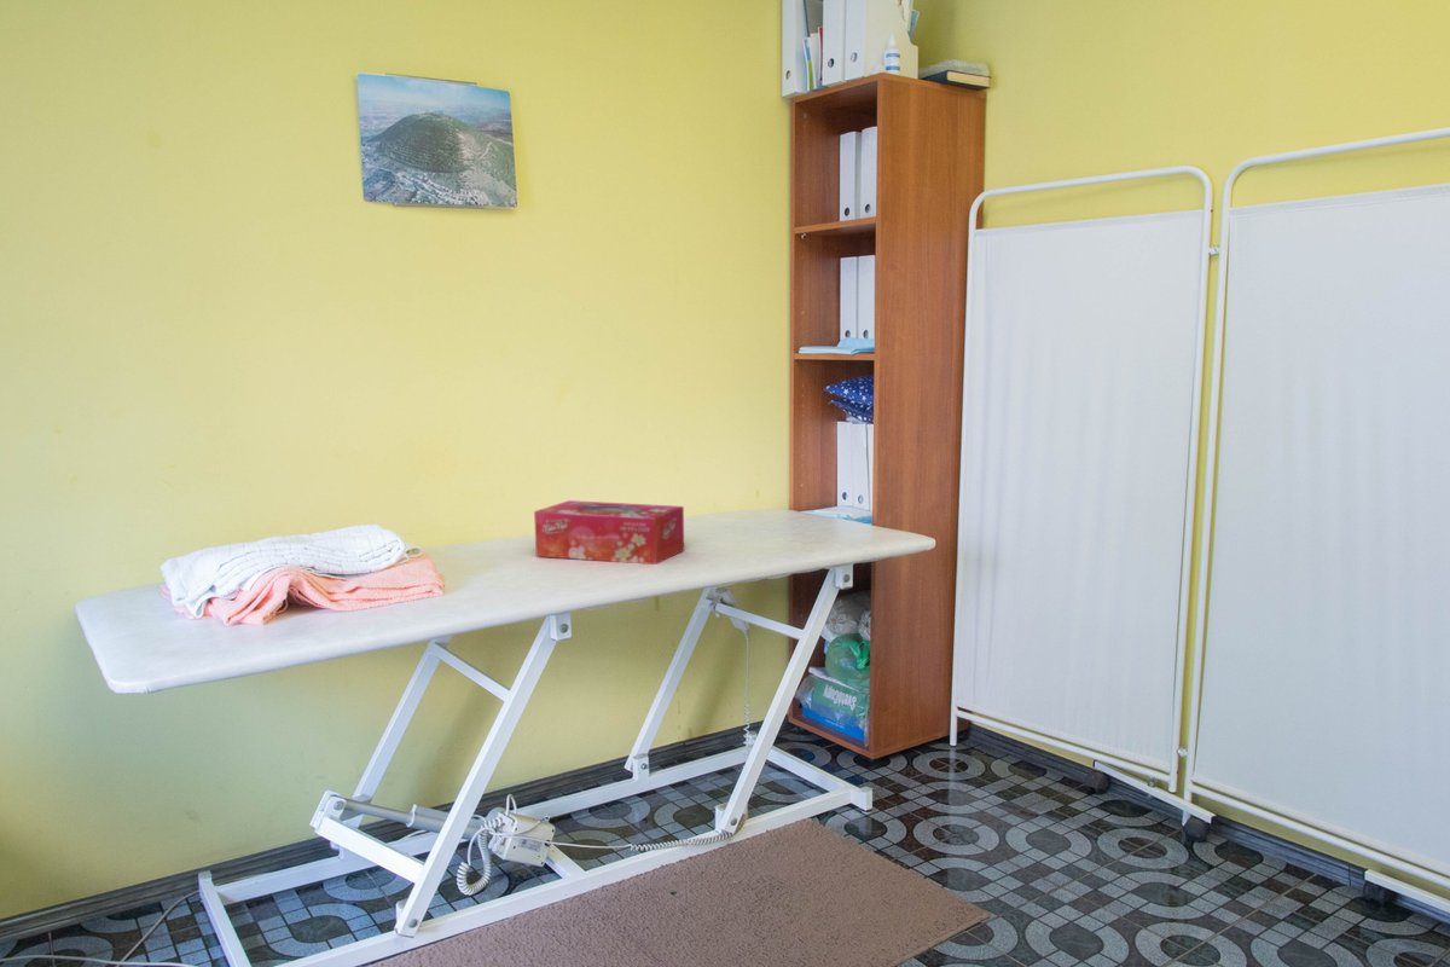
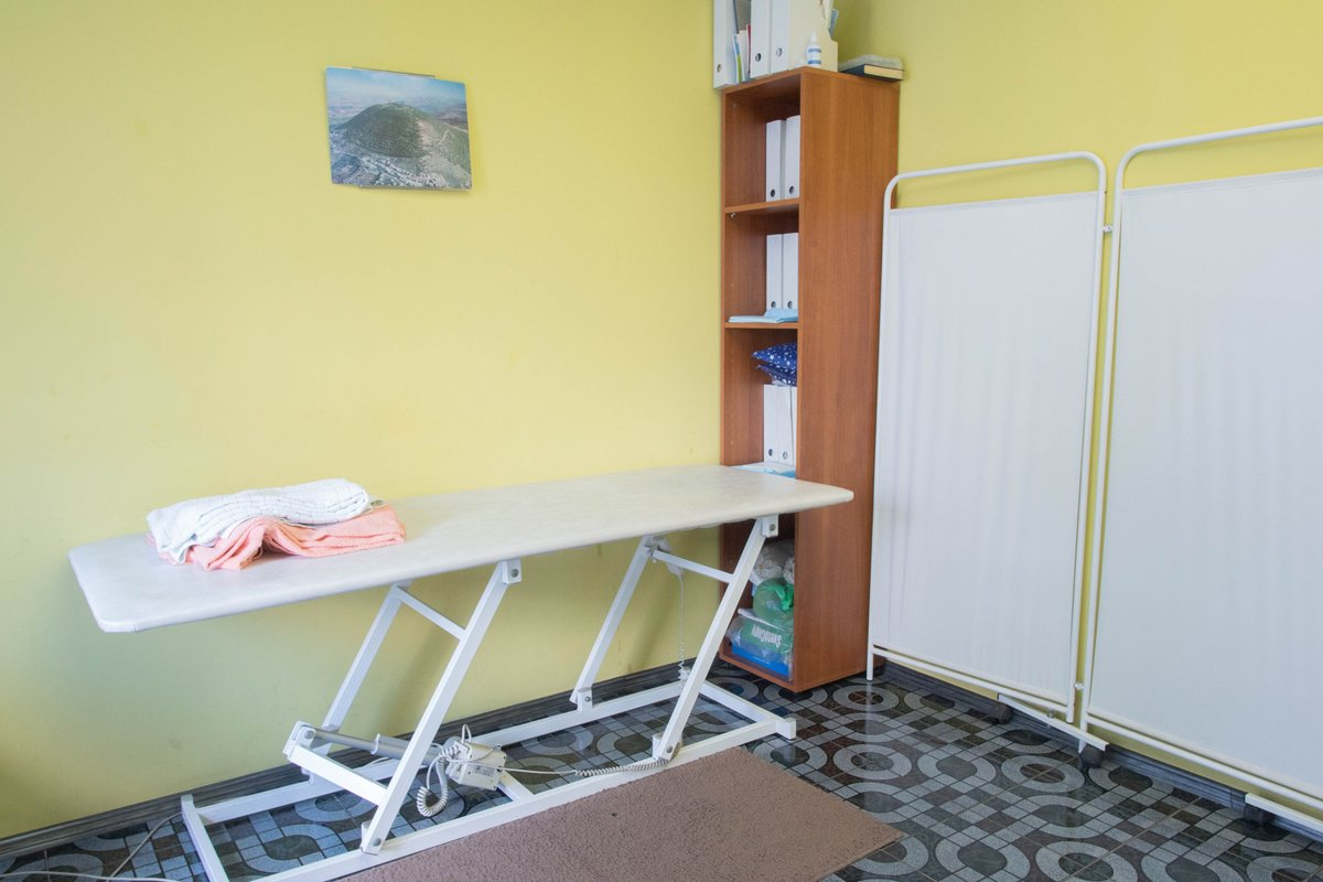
- tissue box (609, 531)
